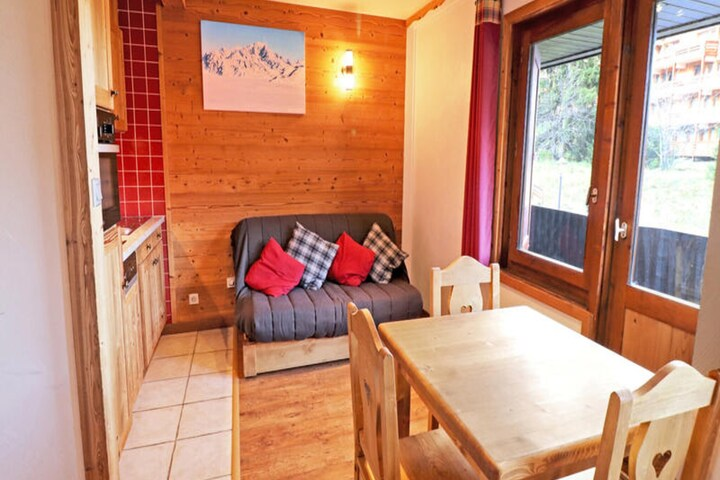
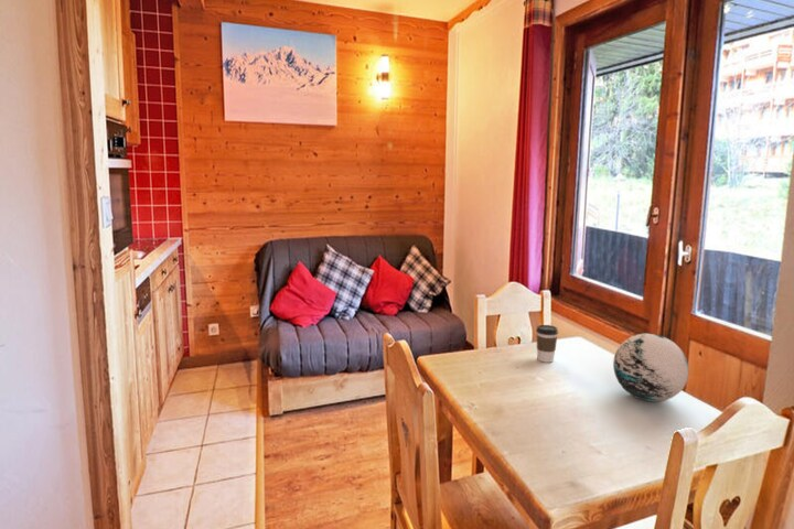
+ coffee cup (546, 343)
+ decorative orb (650, 367)
